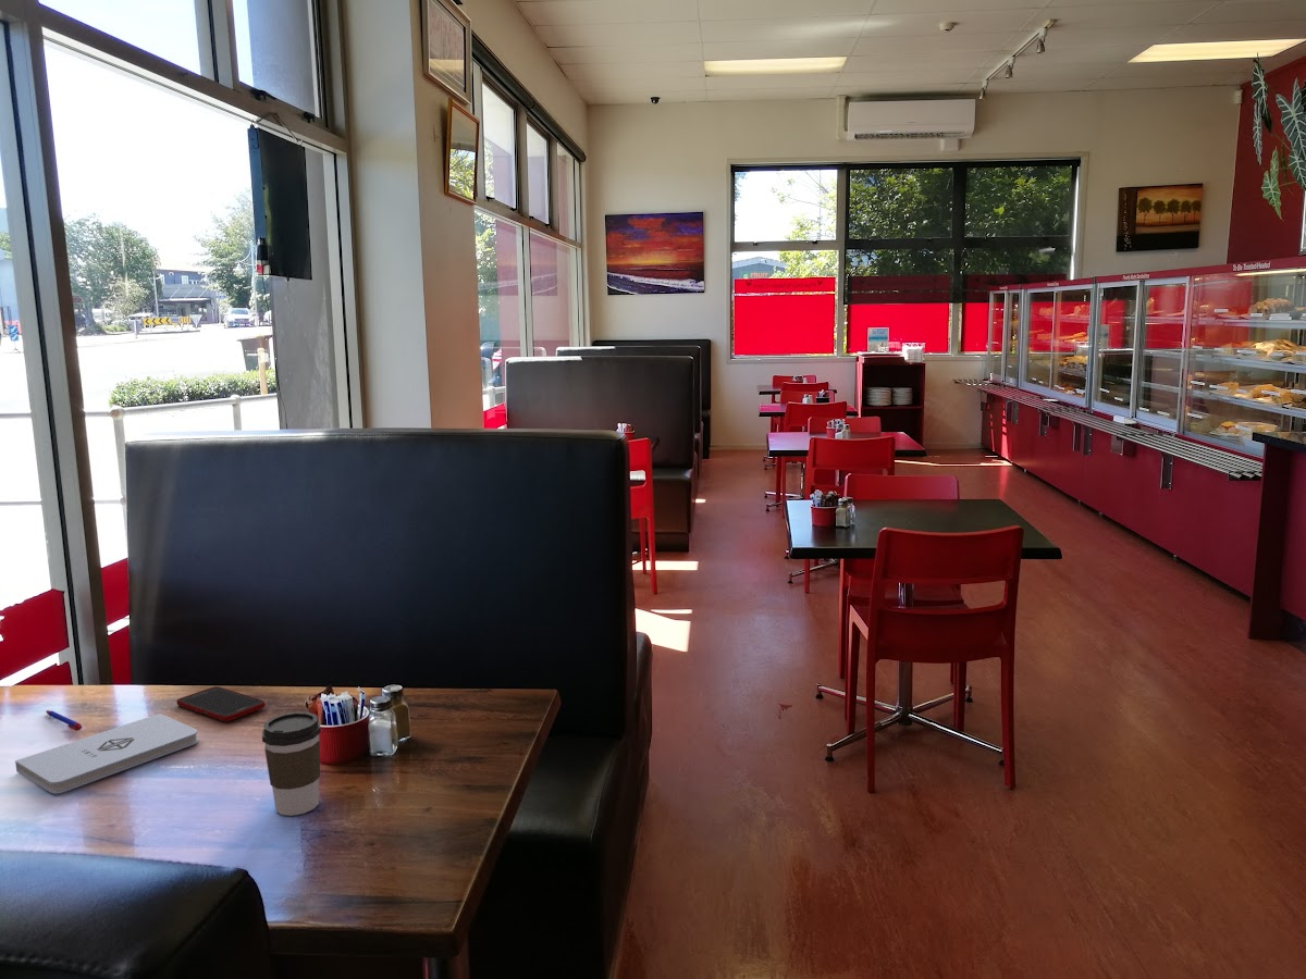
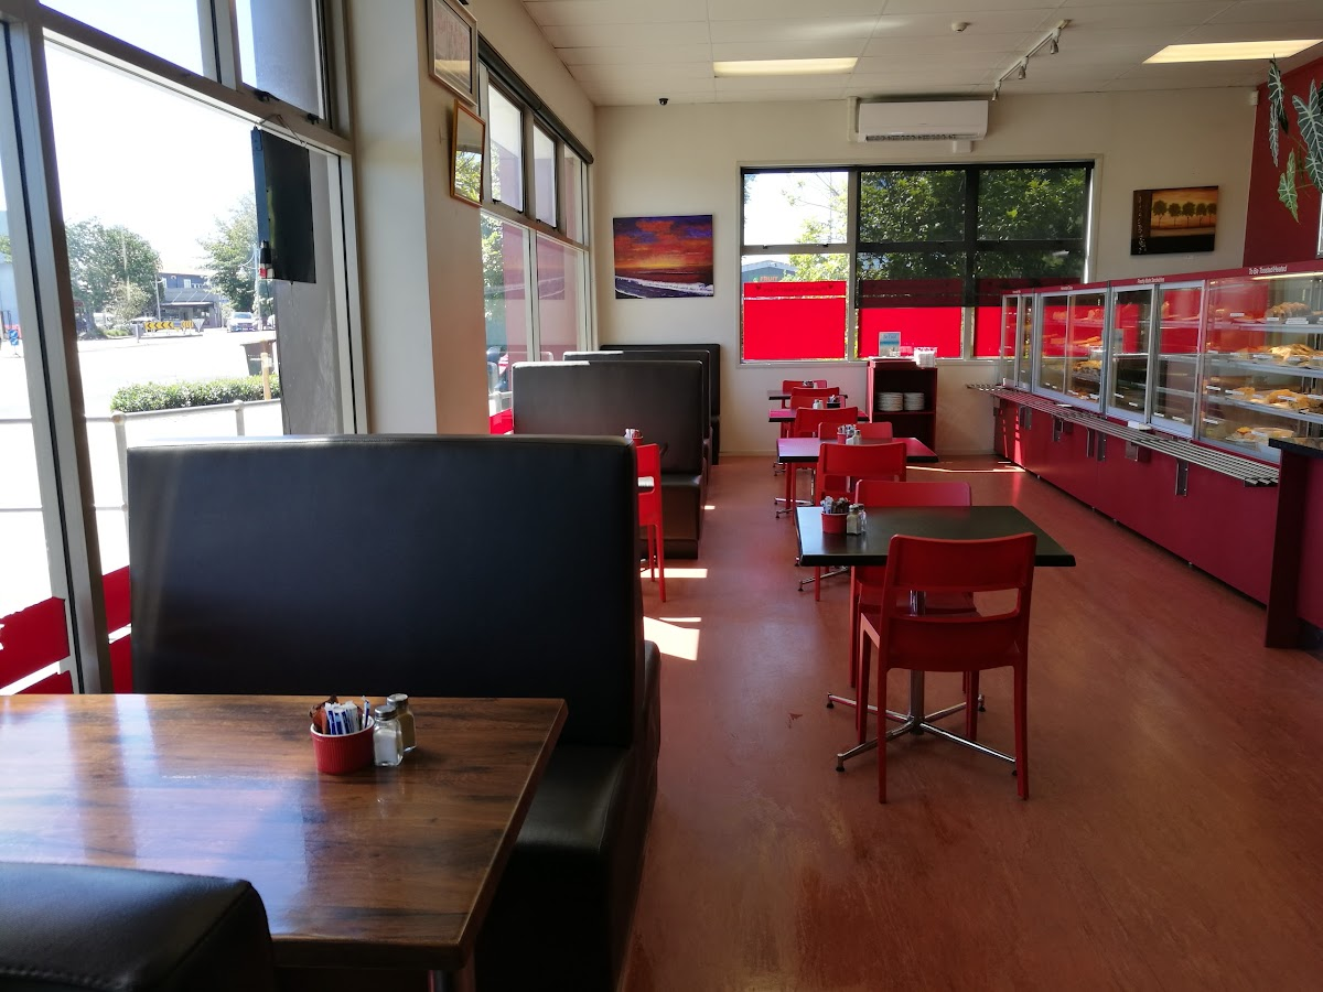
- notepad (111, 751)
- pen (62, 718)
- cell phone (220, 703)
- coffee cup (294, 764)
